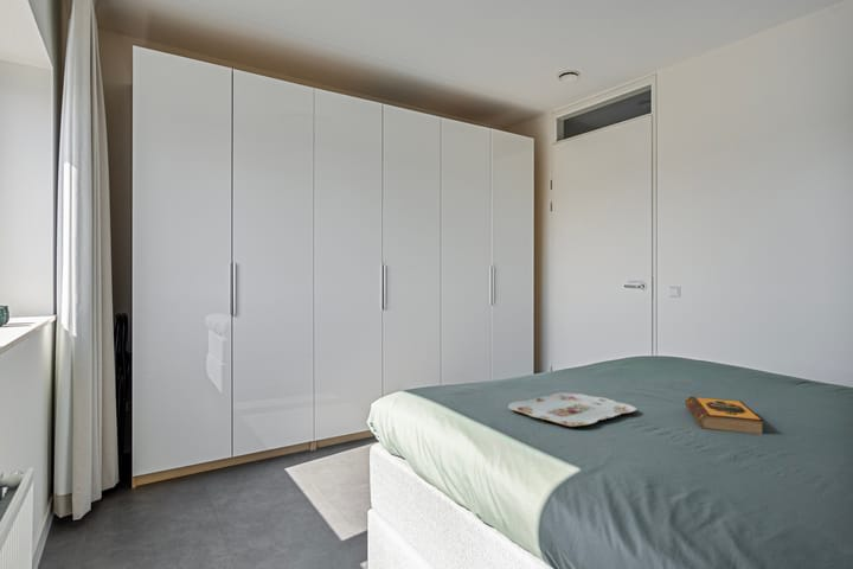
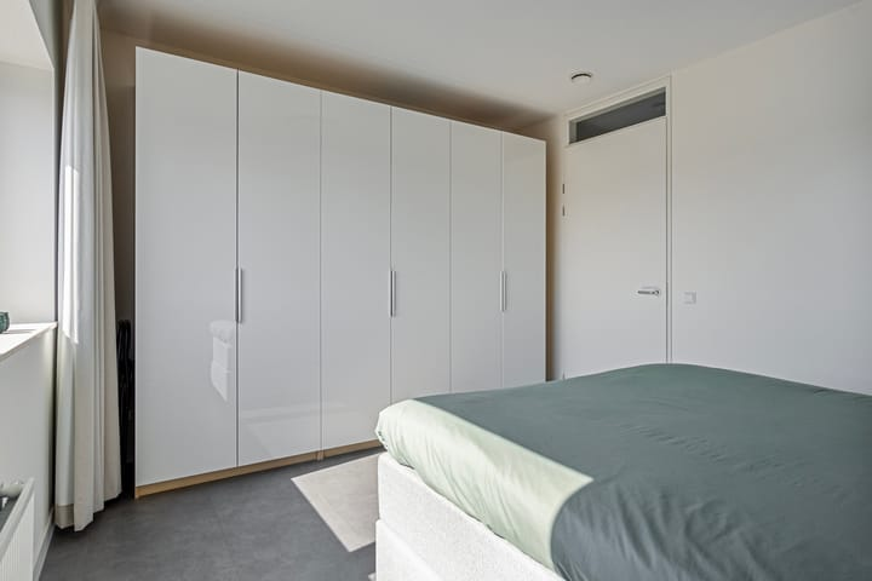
- serving tray (571, 408)
- hardback book (720, 414)
